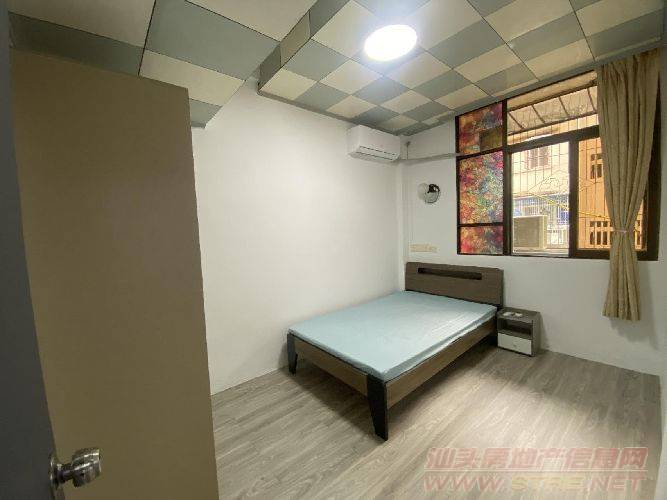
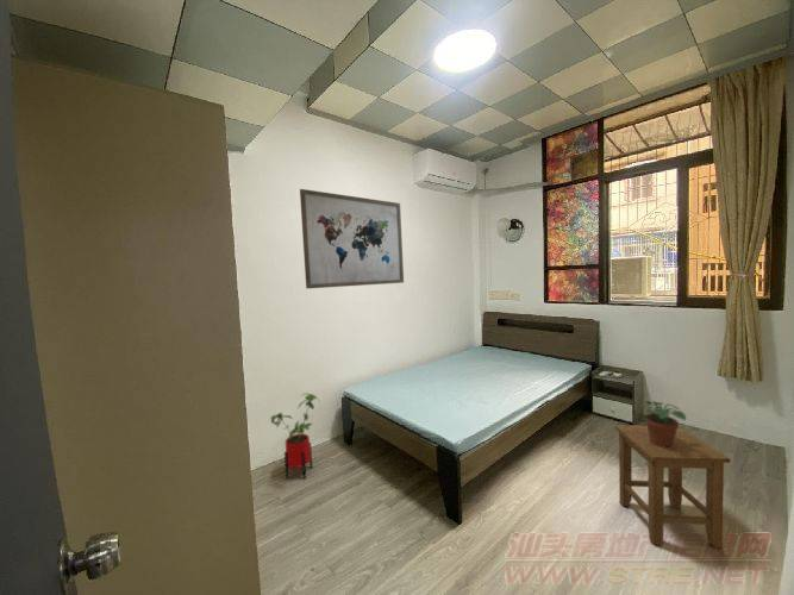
+ wall art (357, 242)
+ stool (665, 482)
+ potted plant (663, 424)
+ house plant (300, 433)
